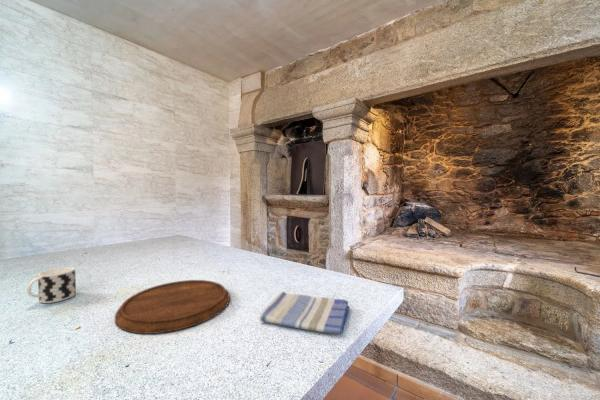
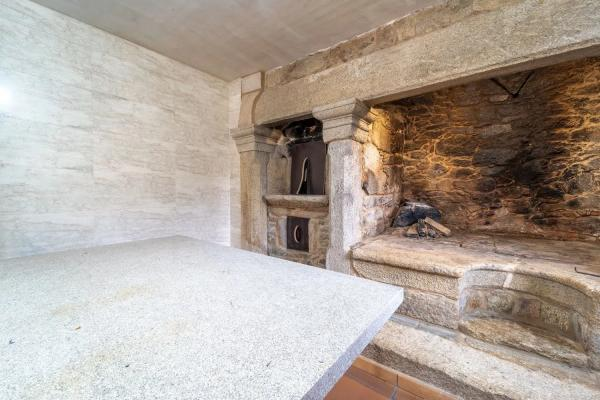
- dish towel (306, 310)
- cup (51, 285)
- cutting board (177, 300)
